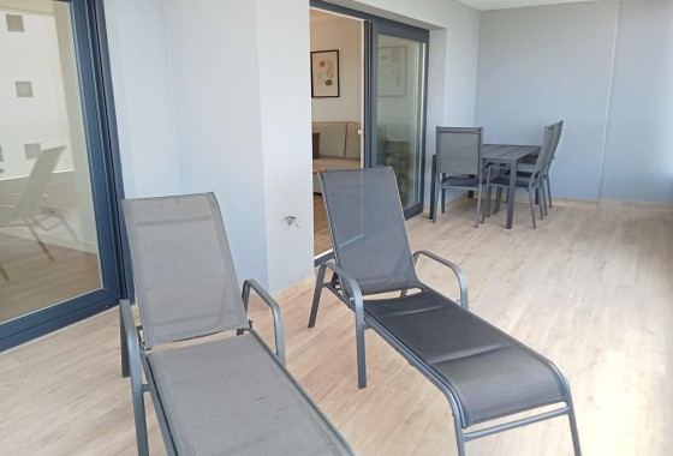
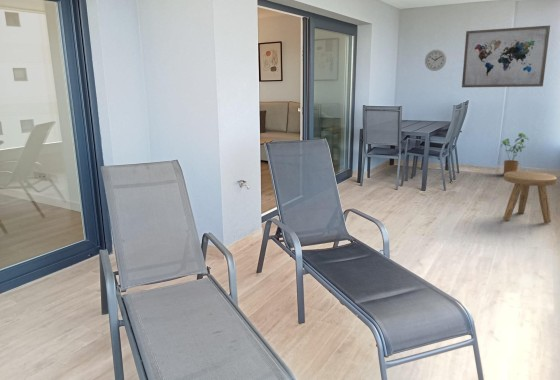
+ house plant (513, 155)
+ stool (527, 196)
+ wall clock (435, 60)
+ wall art (503, 58)
